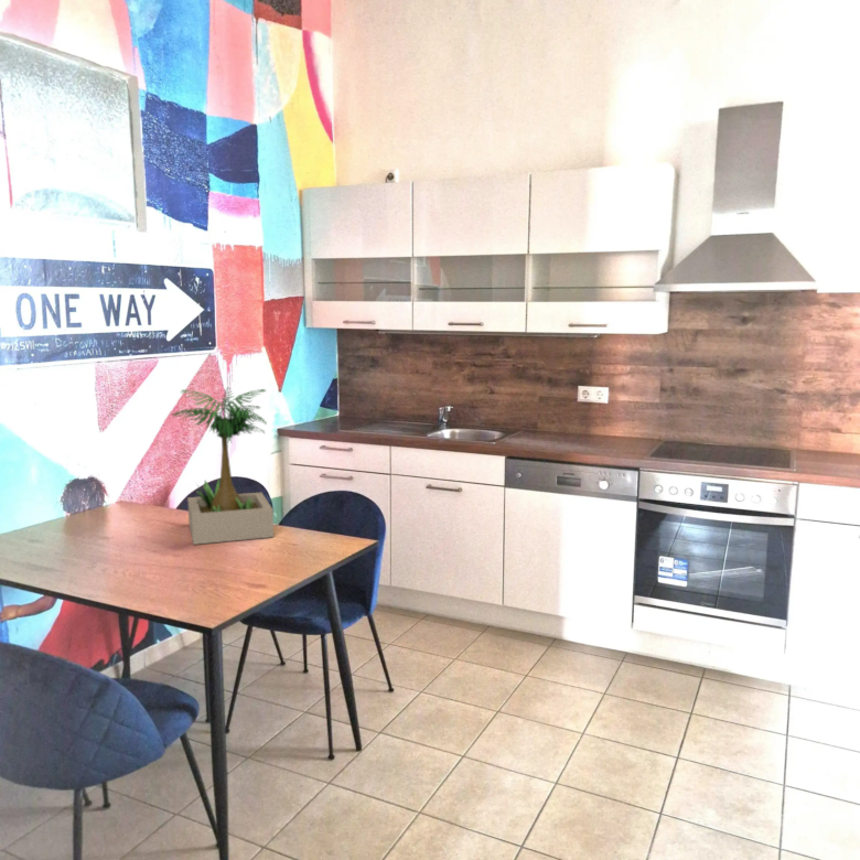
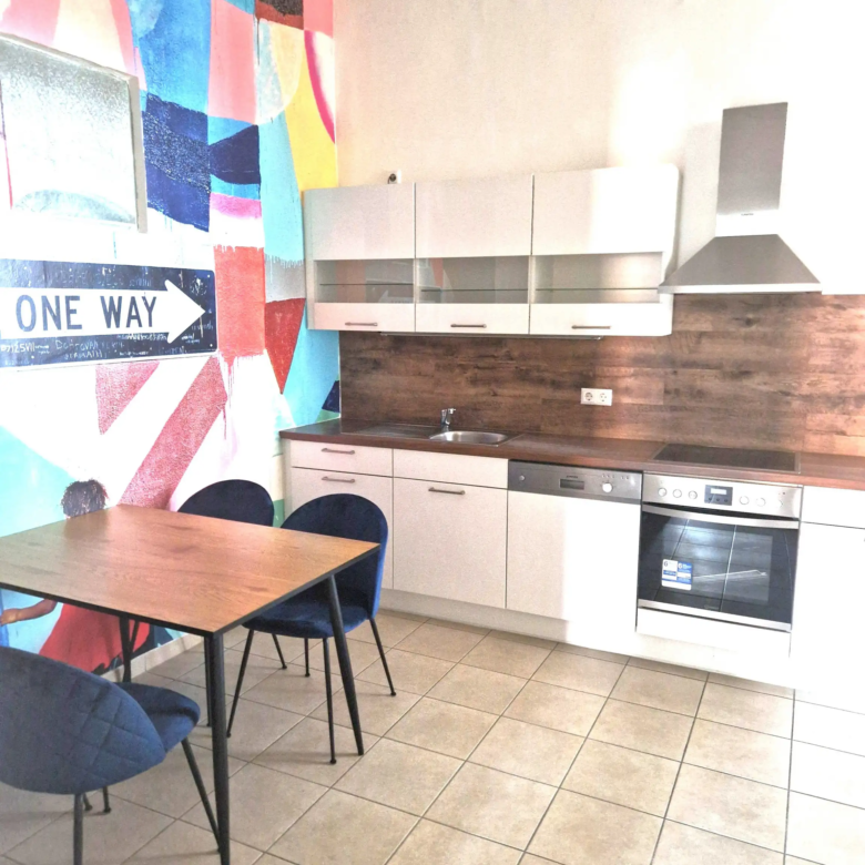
- potted plant (222, 460)
